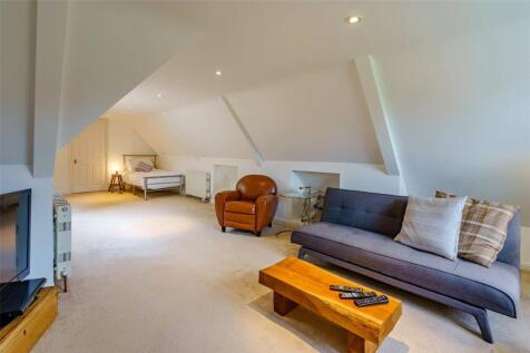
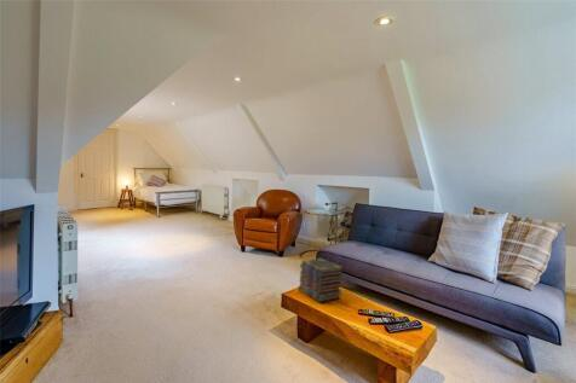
+ book stack (319, 278)
